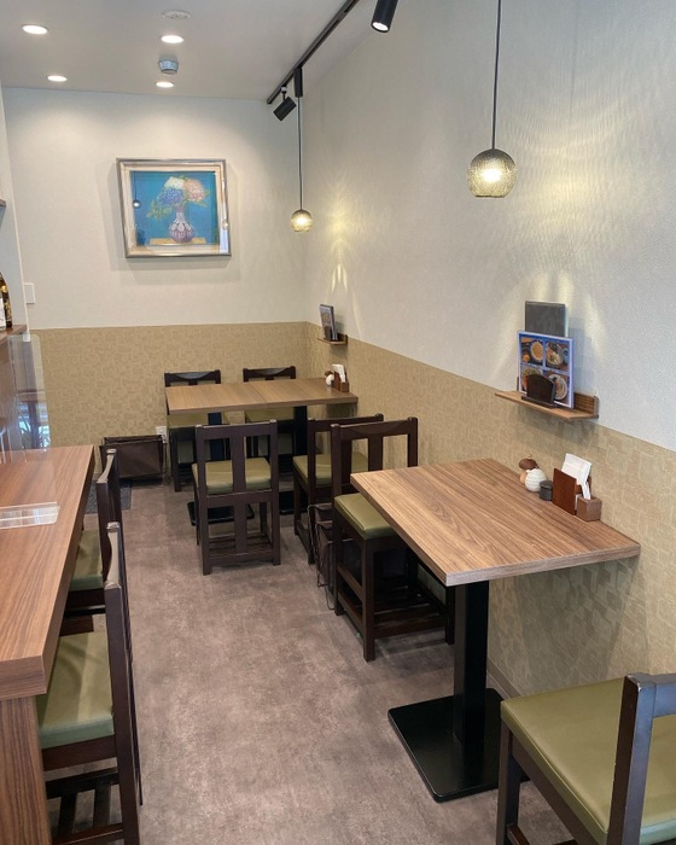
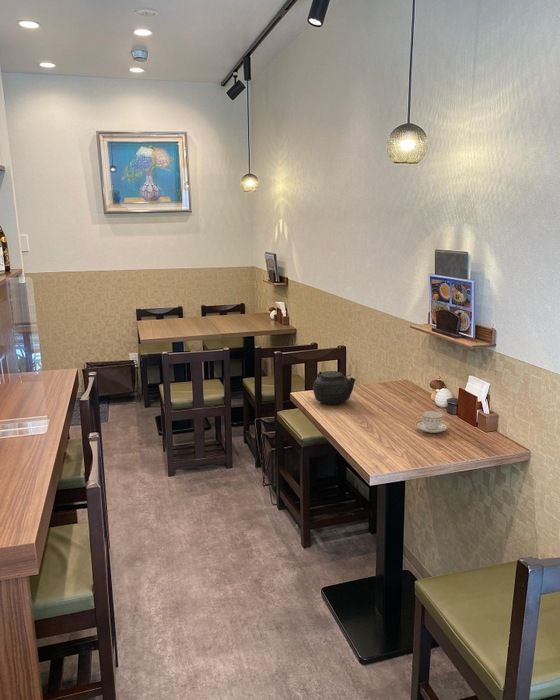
+ teacup (431, 422)
+ teapot (335, 388)
